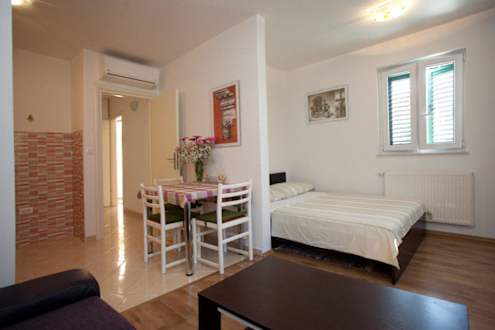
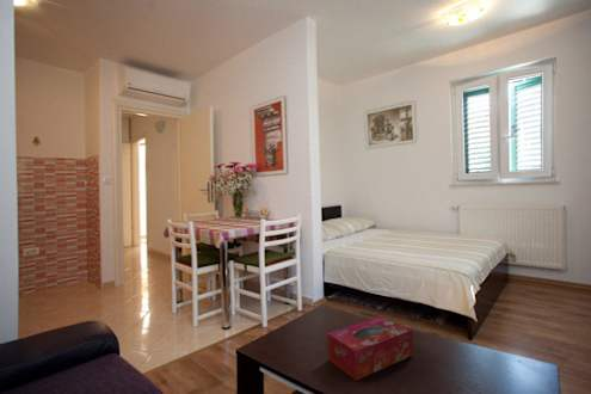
+ tissue box (370, 344)
